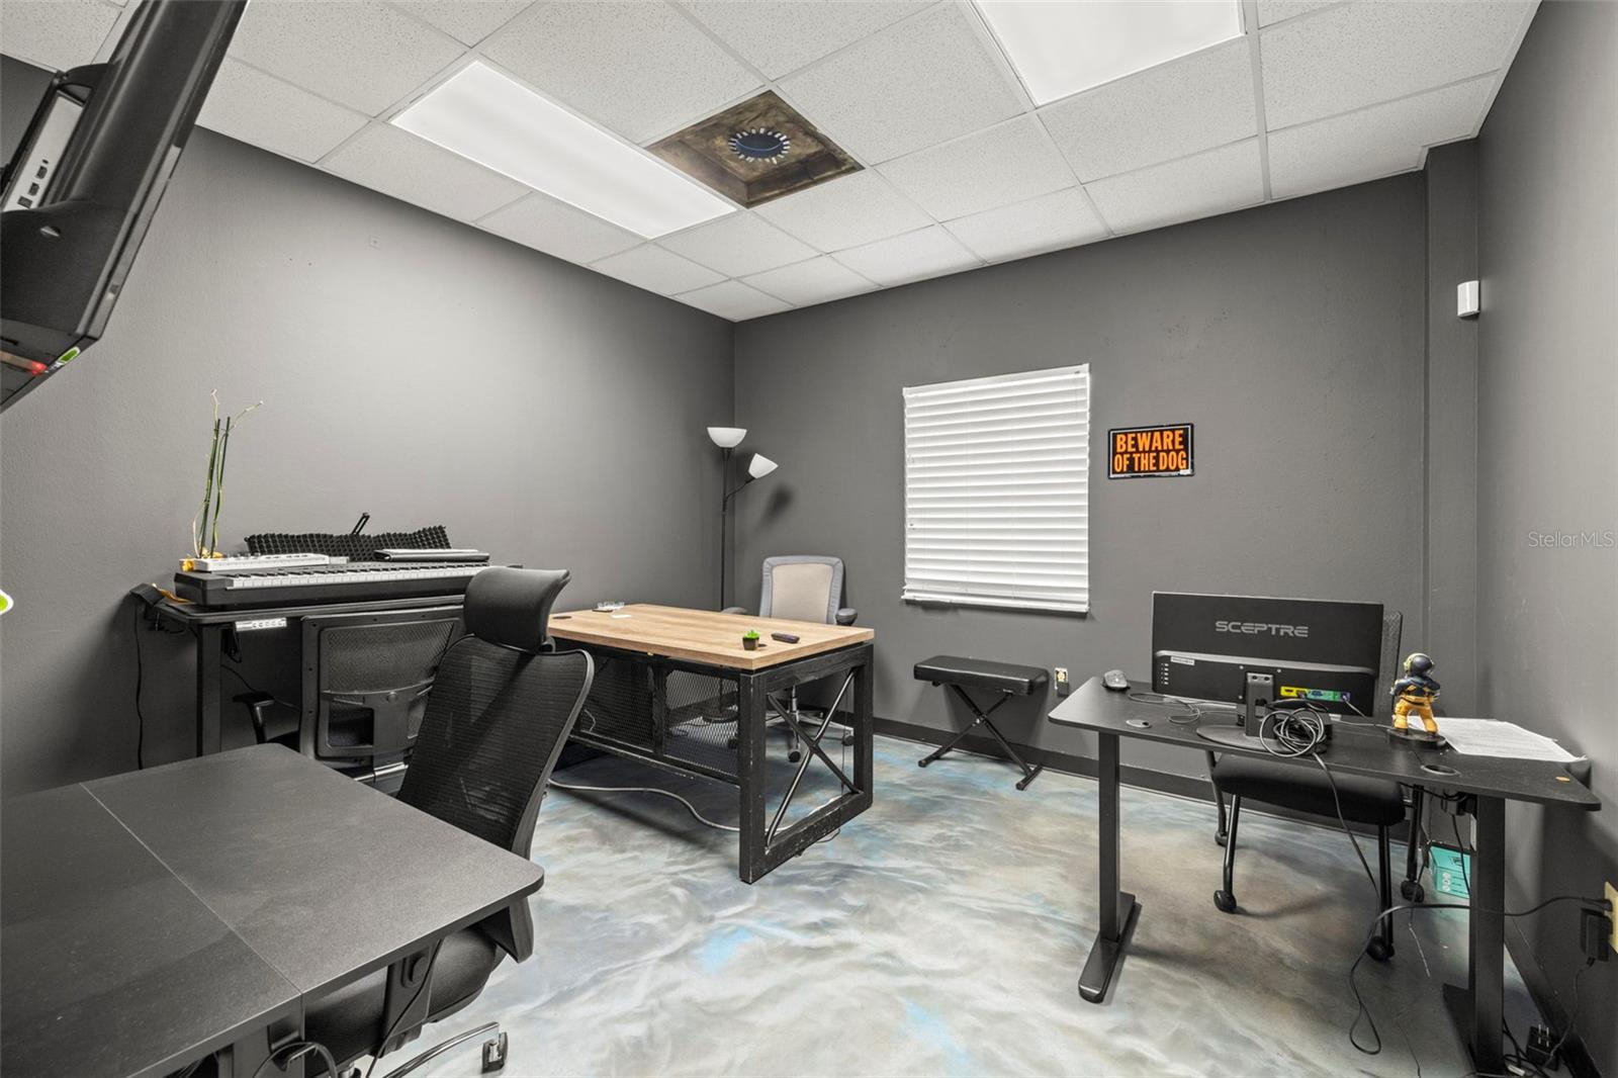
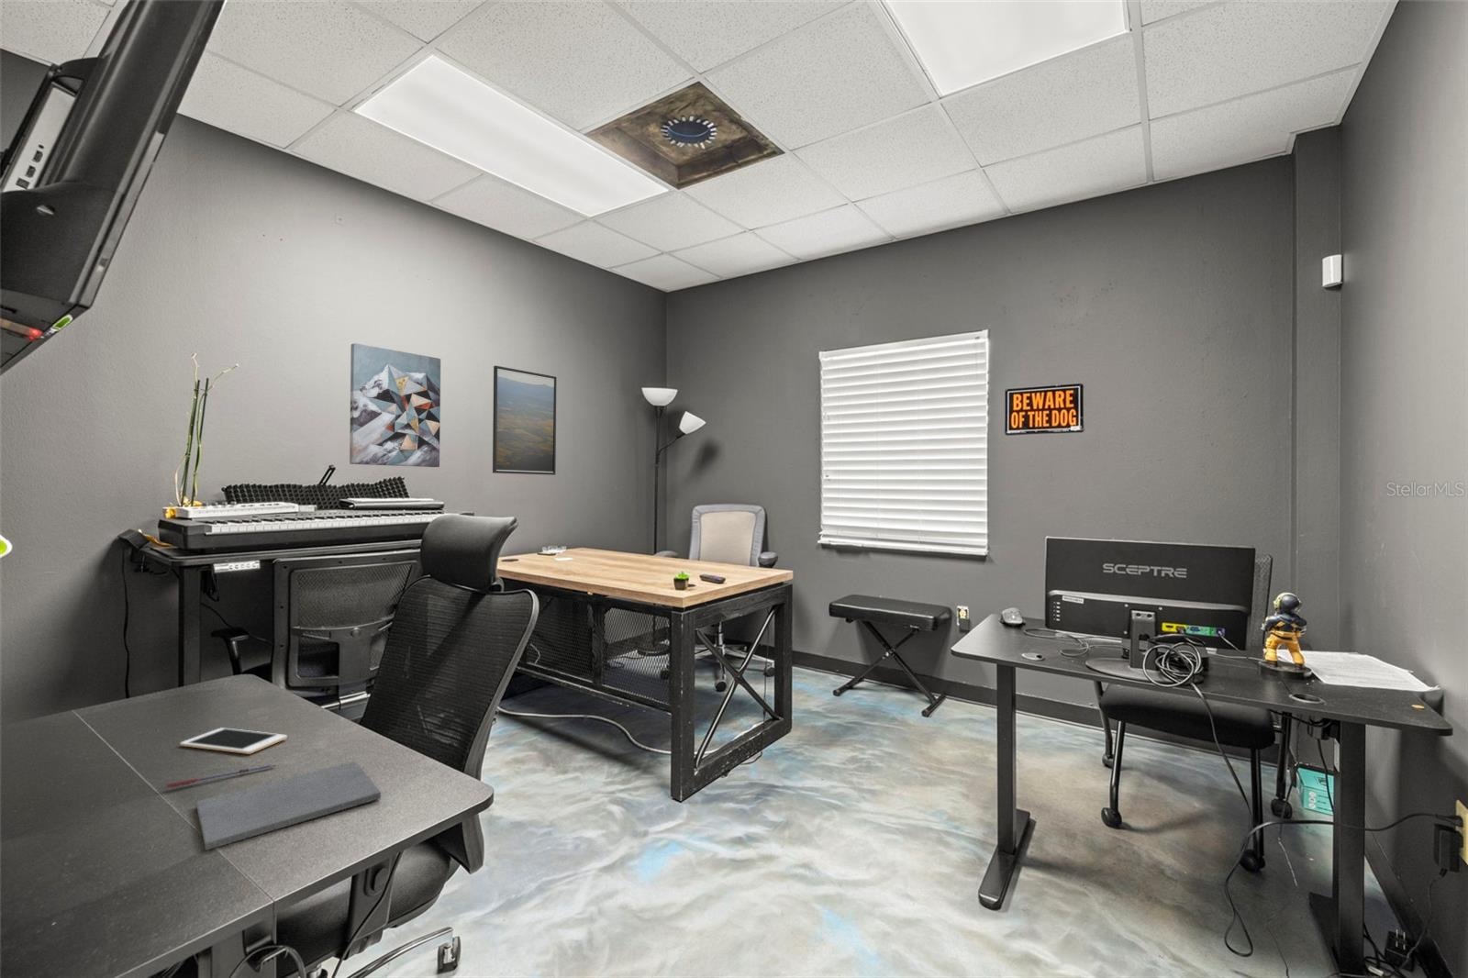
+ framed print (526, 422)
+ wall art (397, 408)
+ notepad (290, 799)
+ cell phone (234, 740)
+ pen (223, 774)
